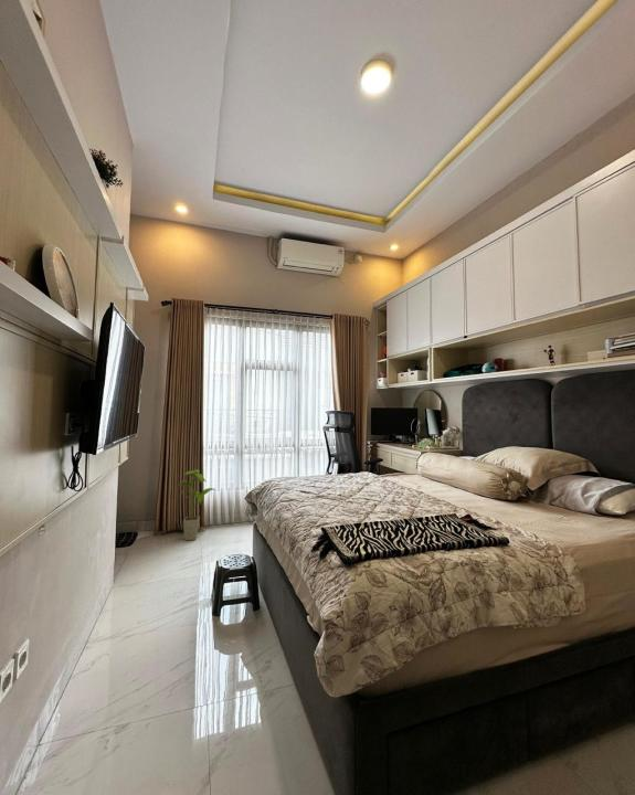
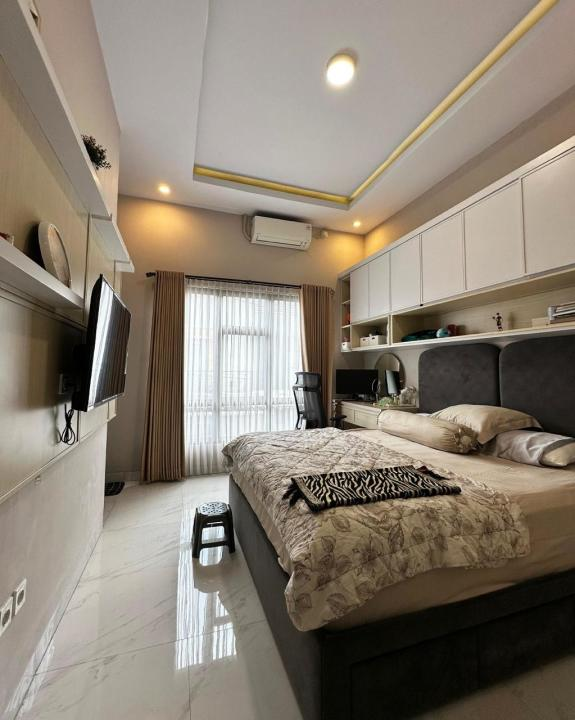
- house plant (197, 504)
